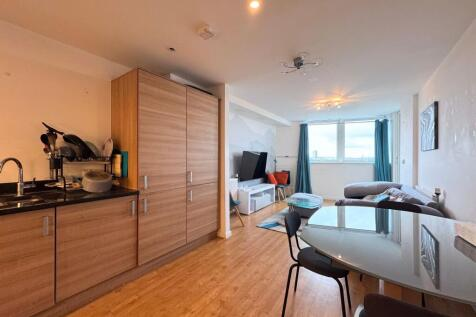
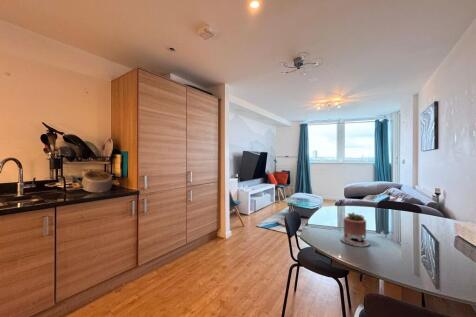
+ succulent planter (354, 226)
